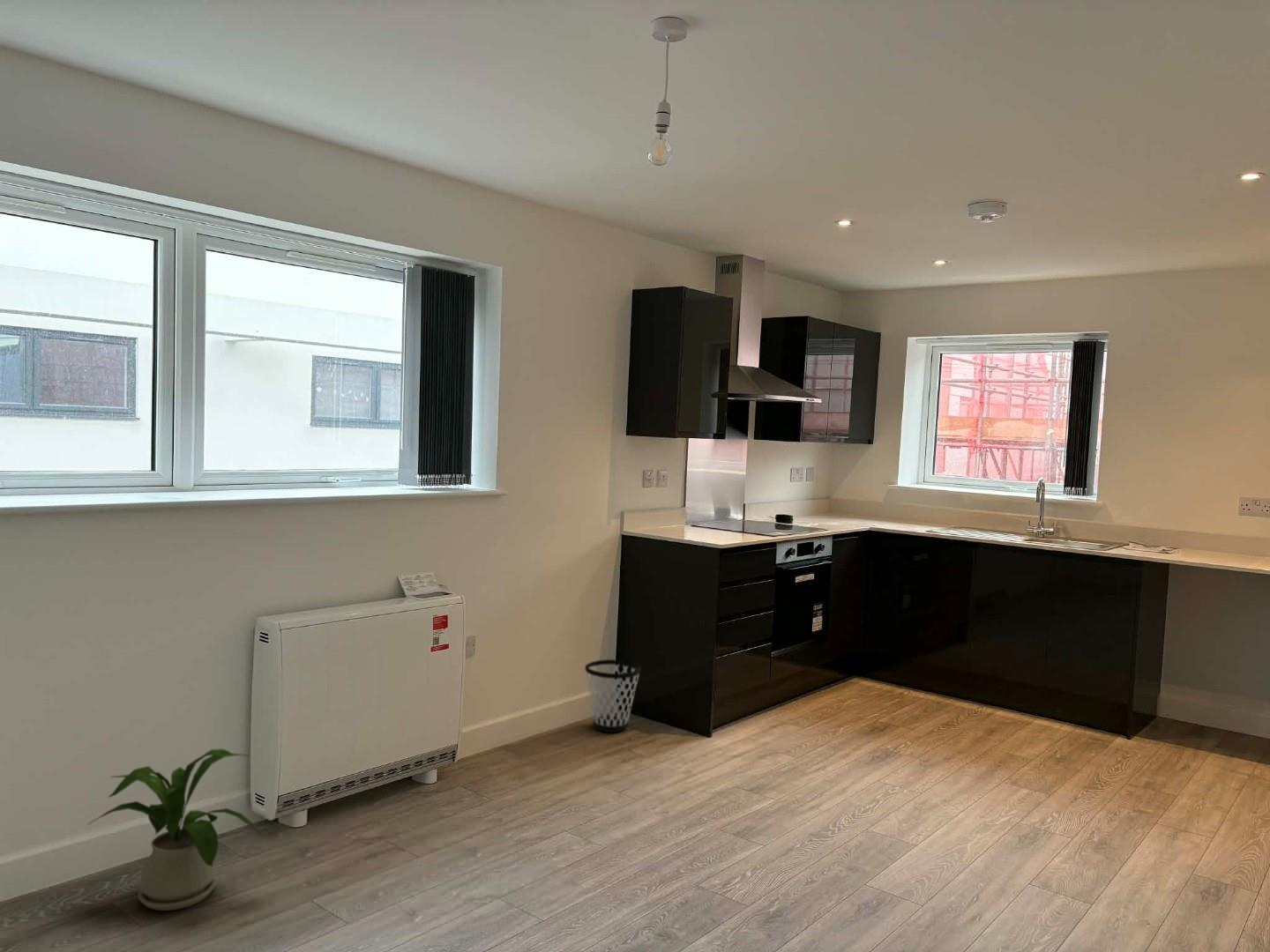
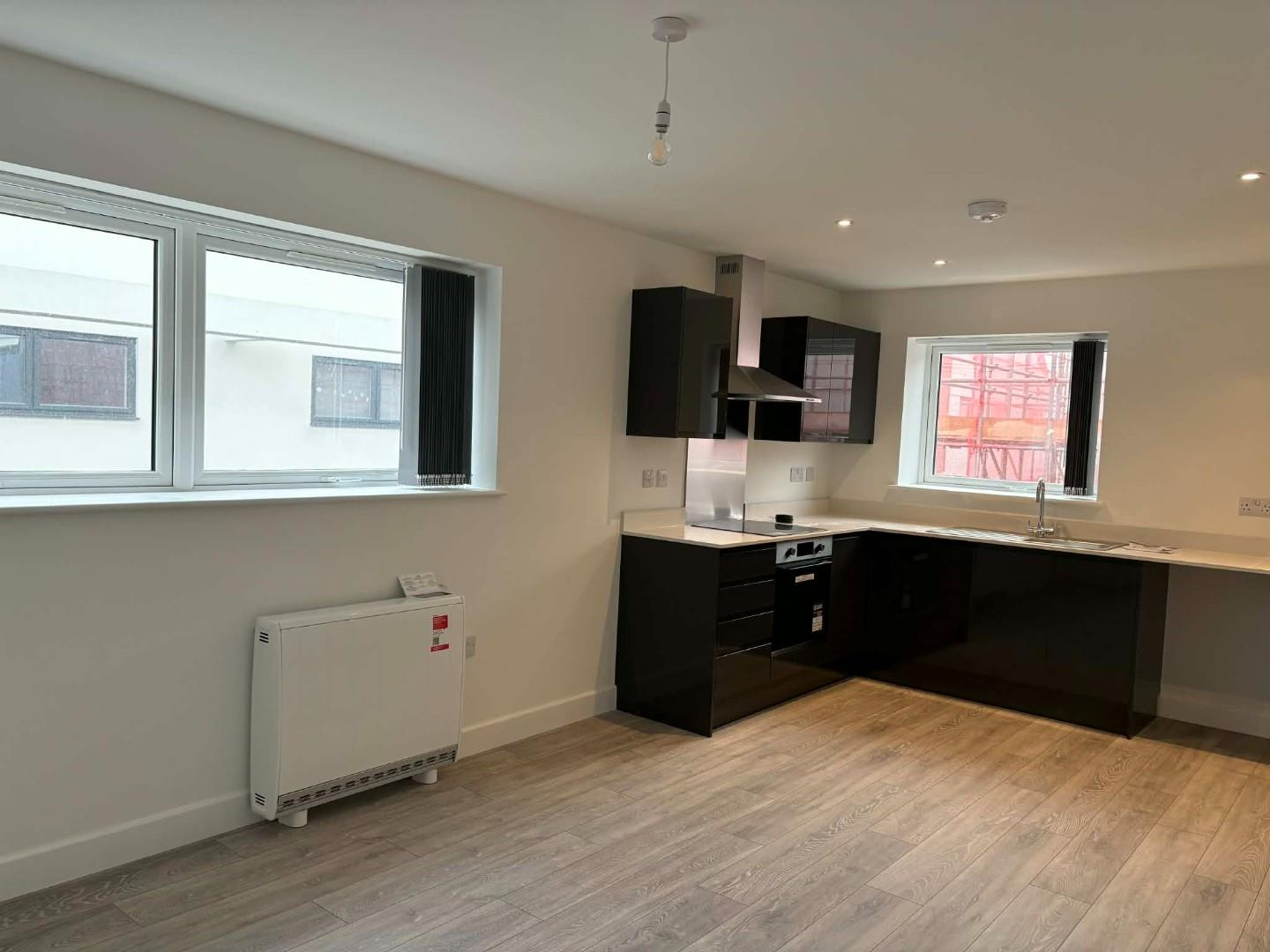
- house plant (176, 814)
- wastebasket (613, 696)
